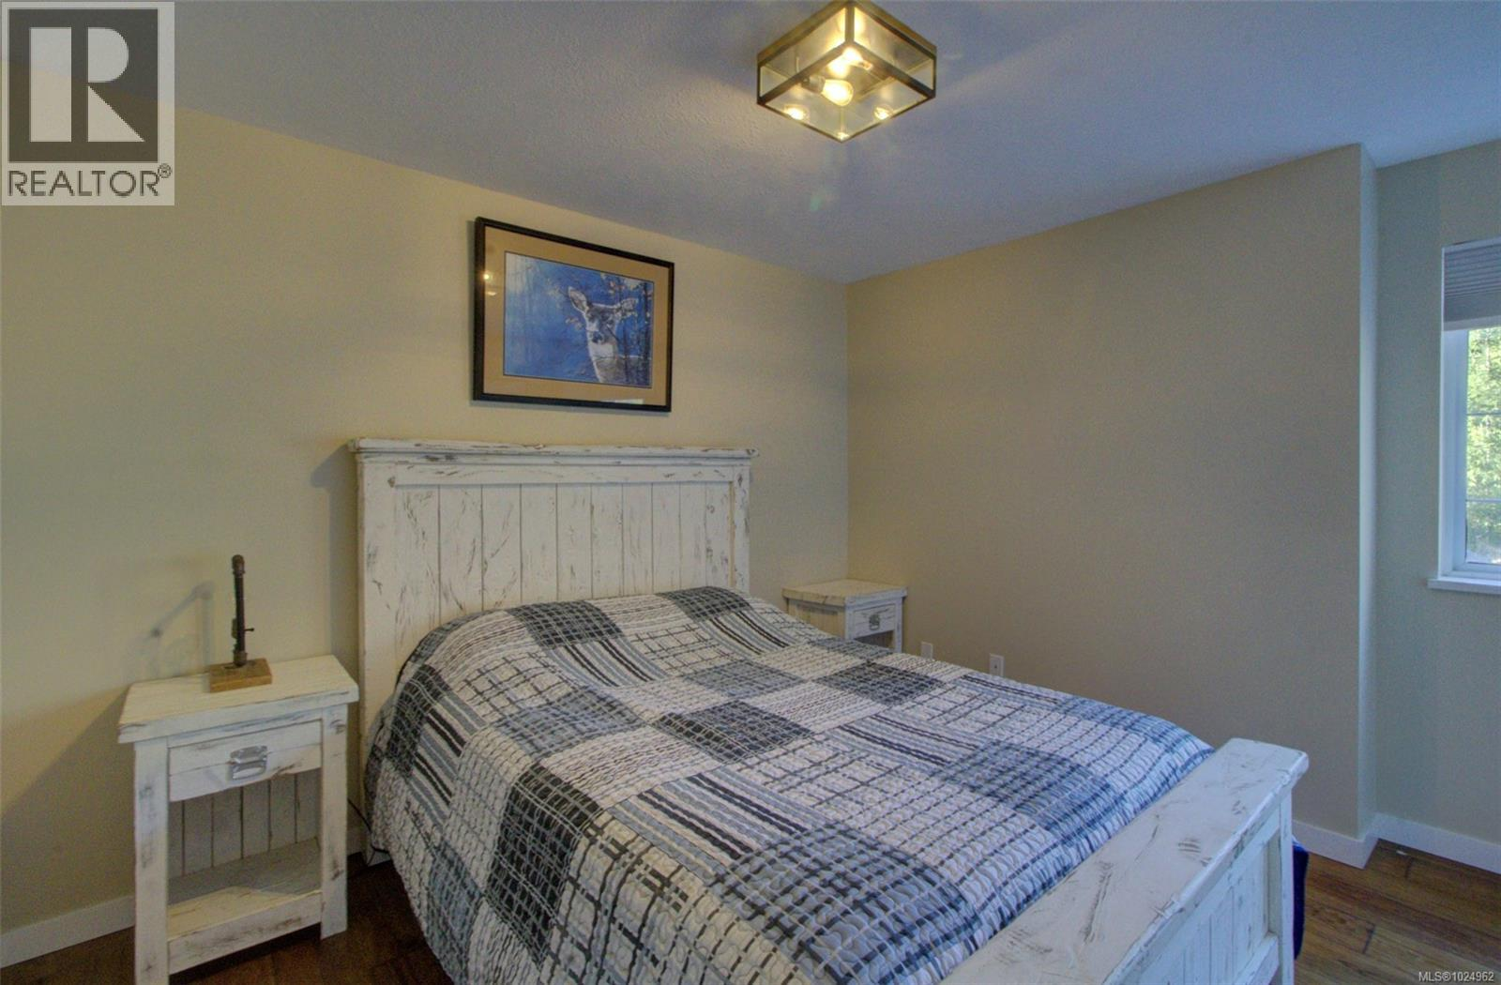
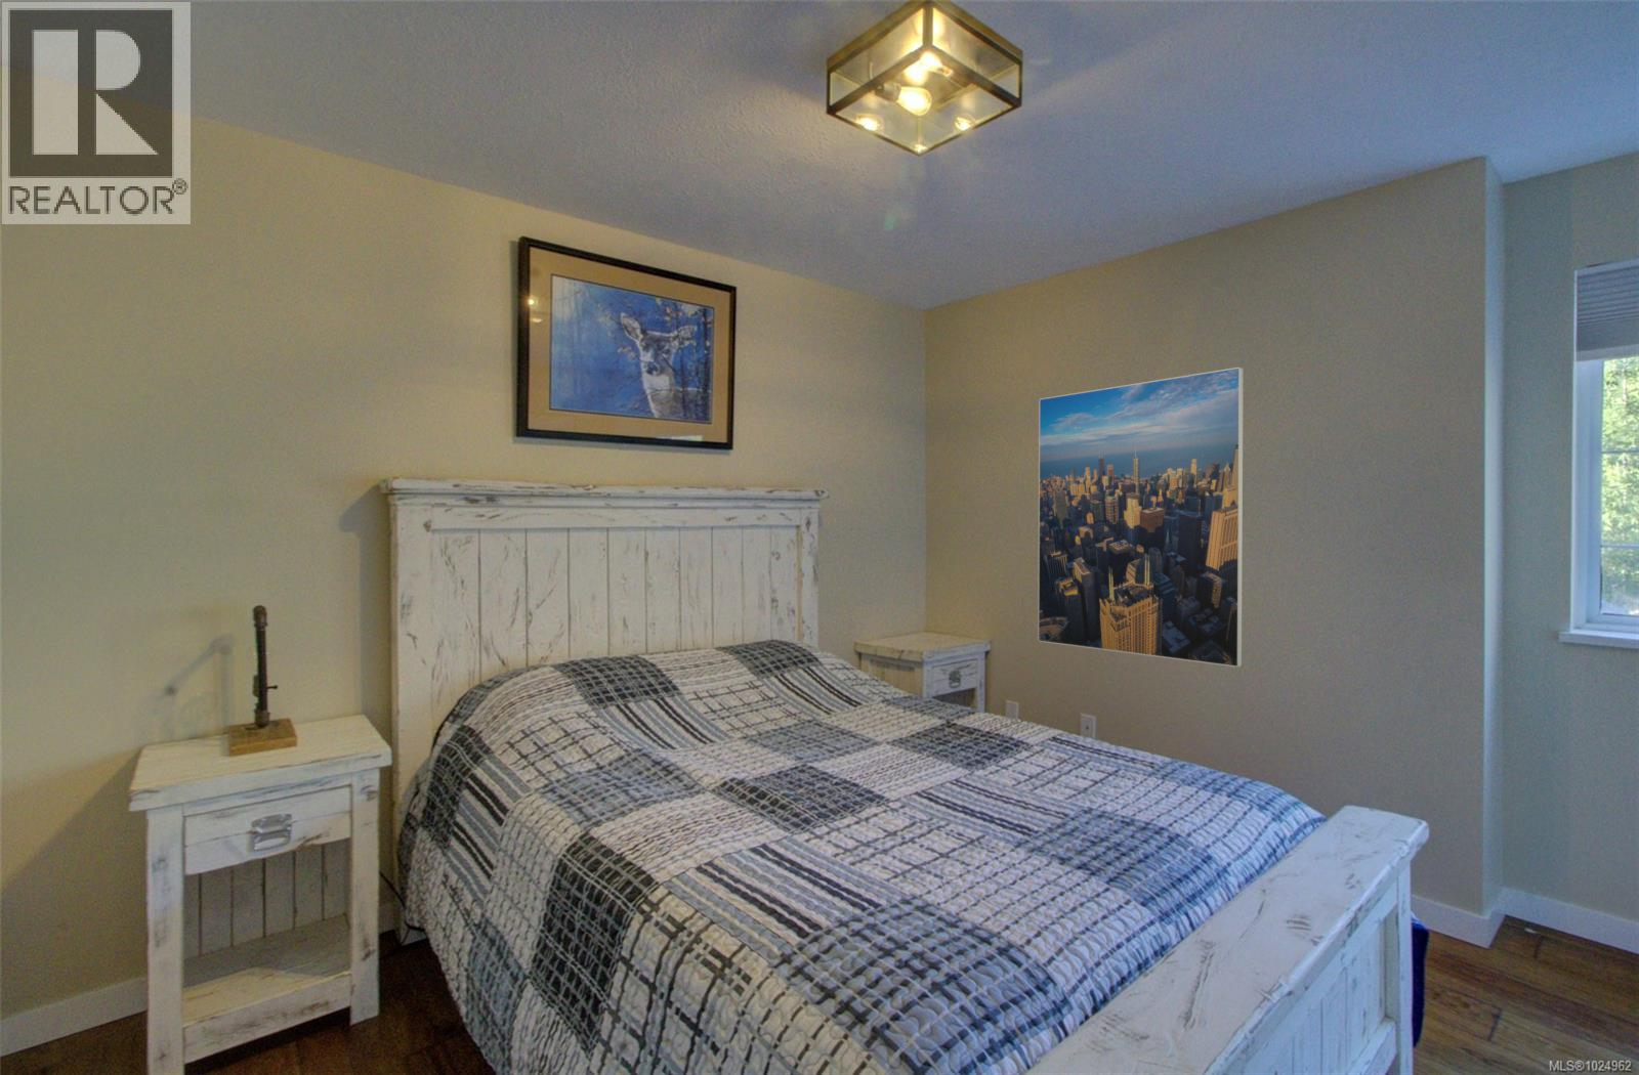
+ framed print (1130, 518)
